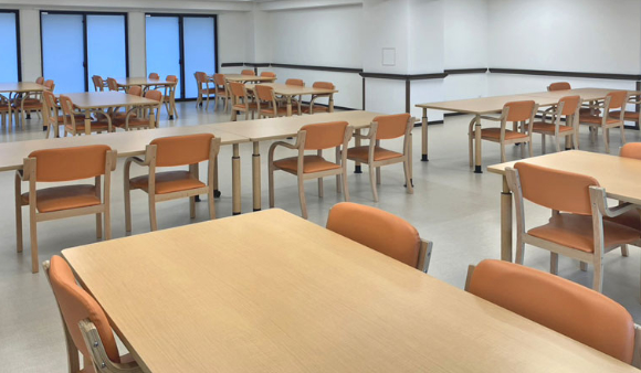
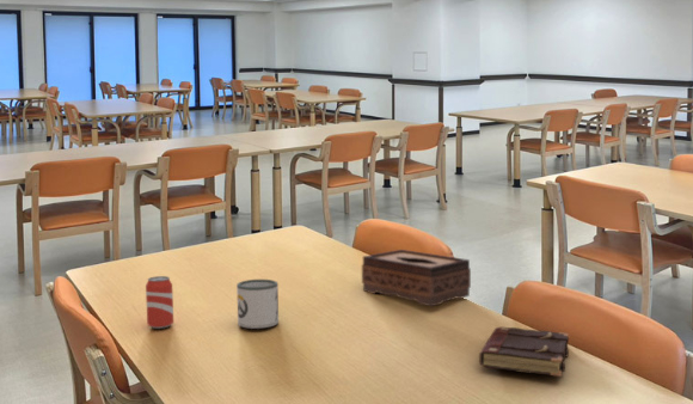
+ book (526, 348)
+ tissue box (415, 275)
+ mug (260, 300)
+ beverage can (159, 301)
